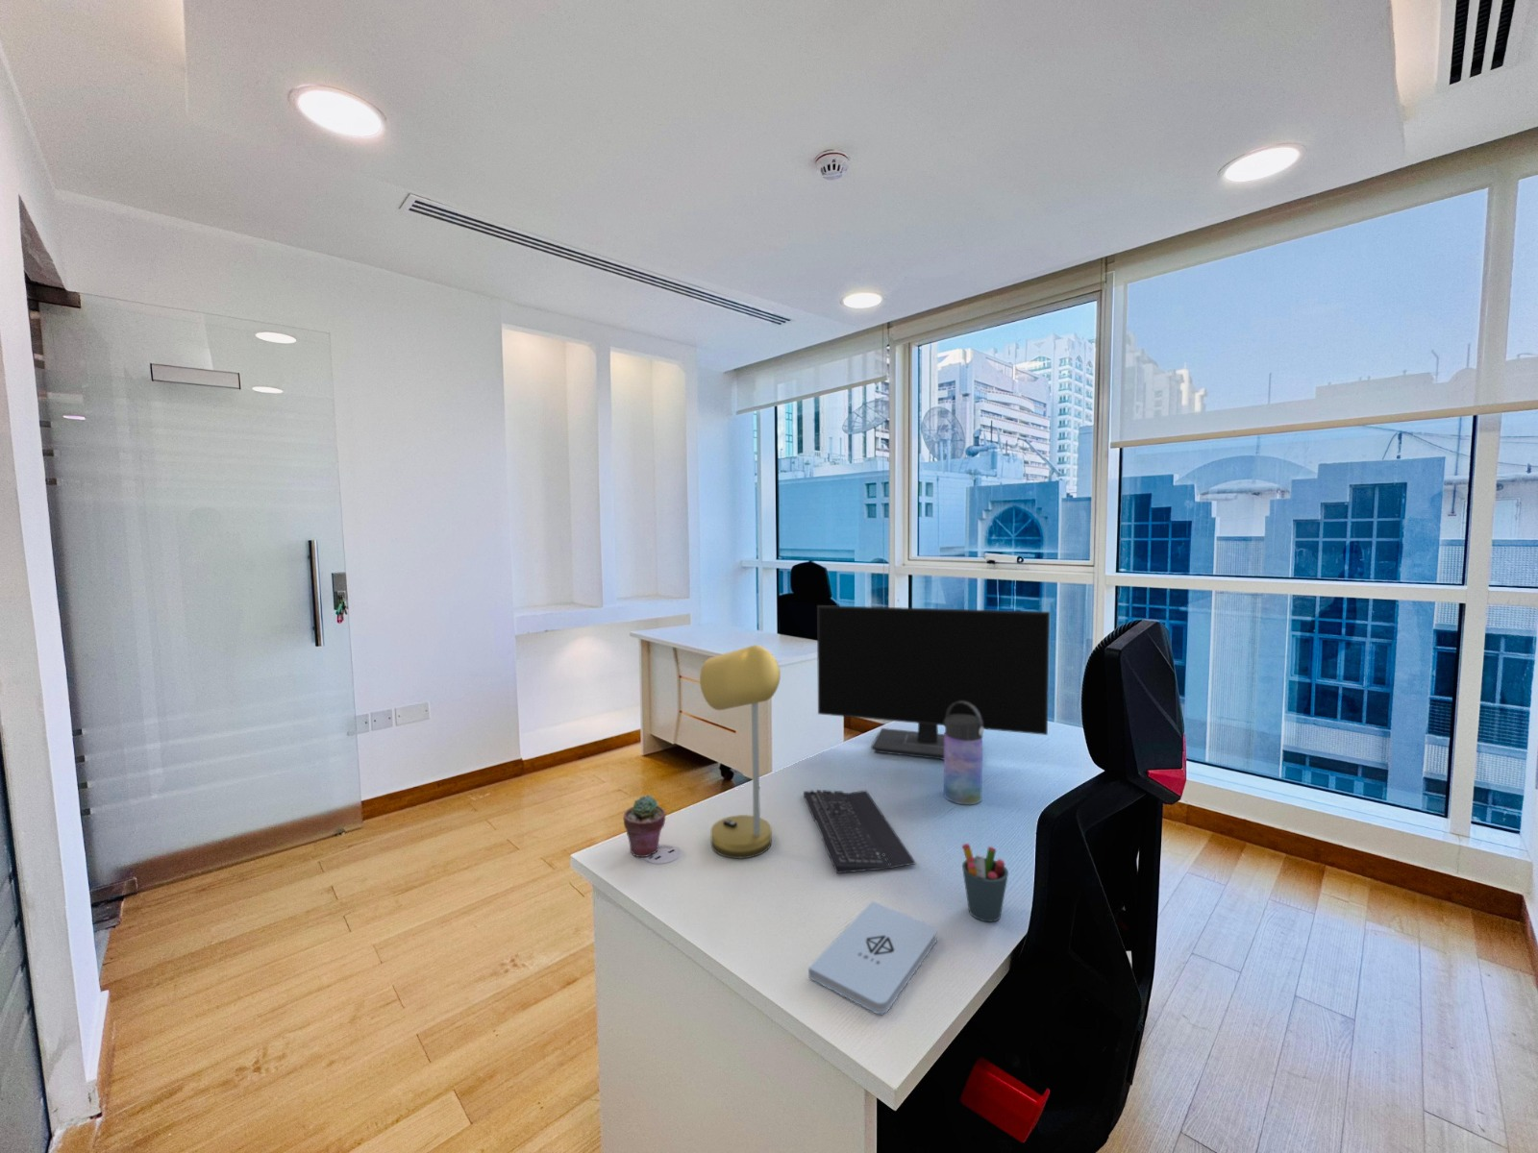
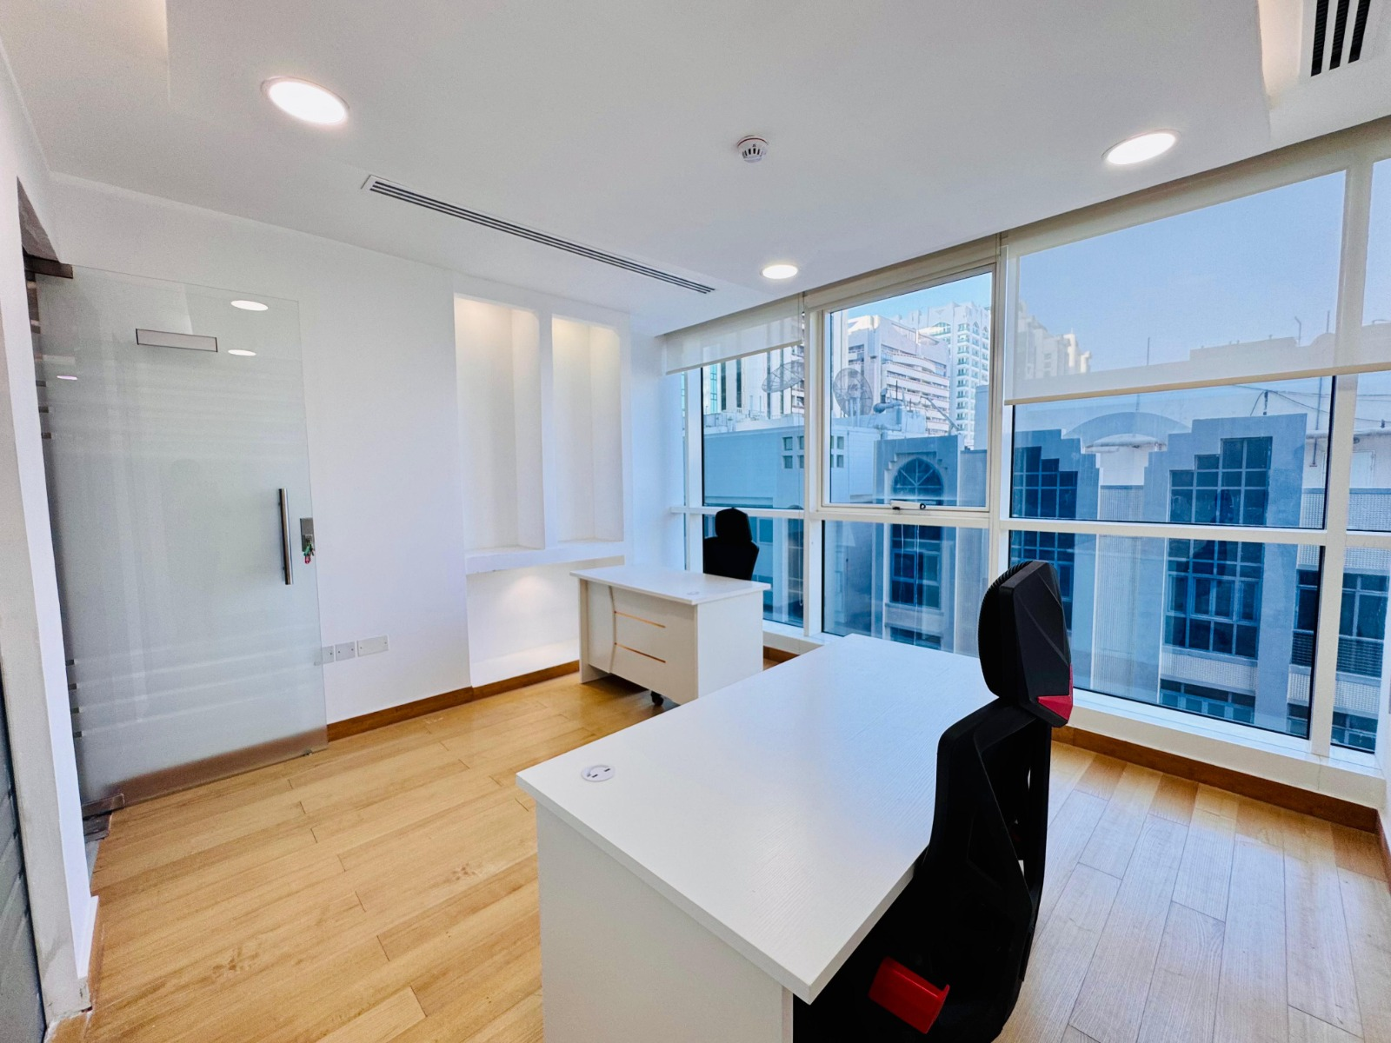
- pen holder (983, 878)
- keyboard (853, 822)
- potted succulent (644, 824)
- water bottle (963, 748)
- notepad (877, 951)
- monitor (926, 677)
- desk lamp (752, 744)
